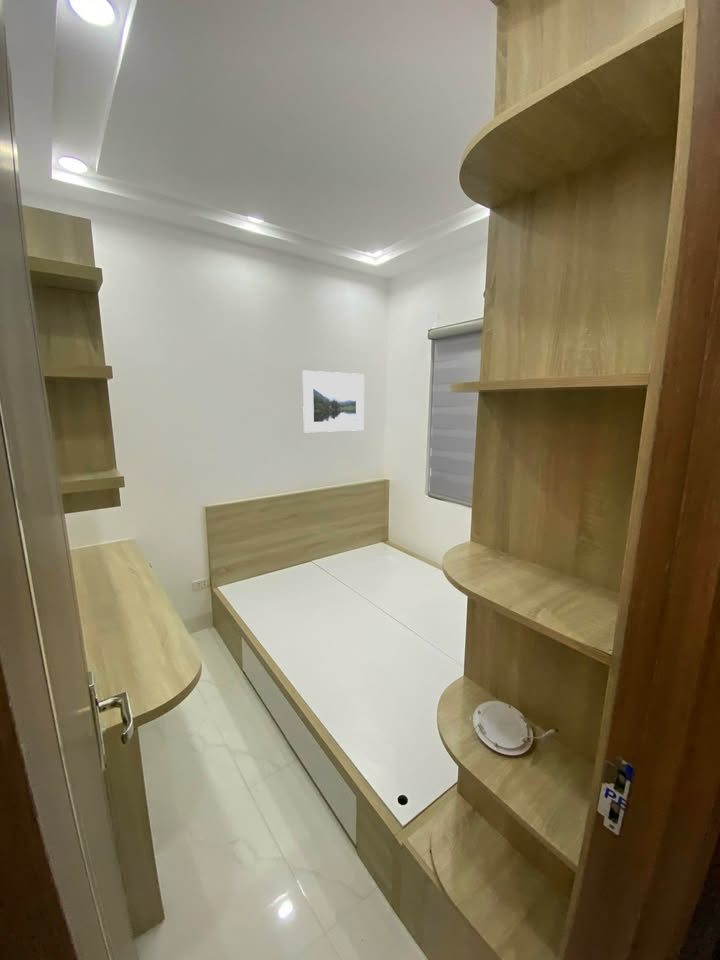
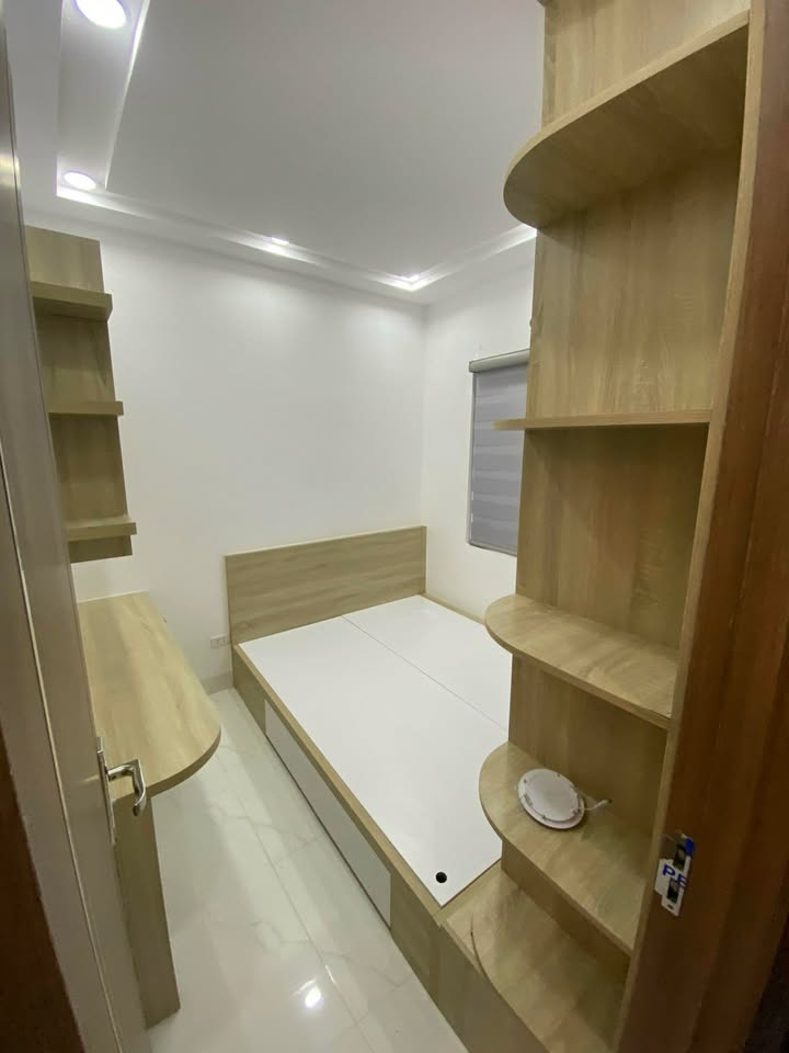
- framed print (335, 402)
